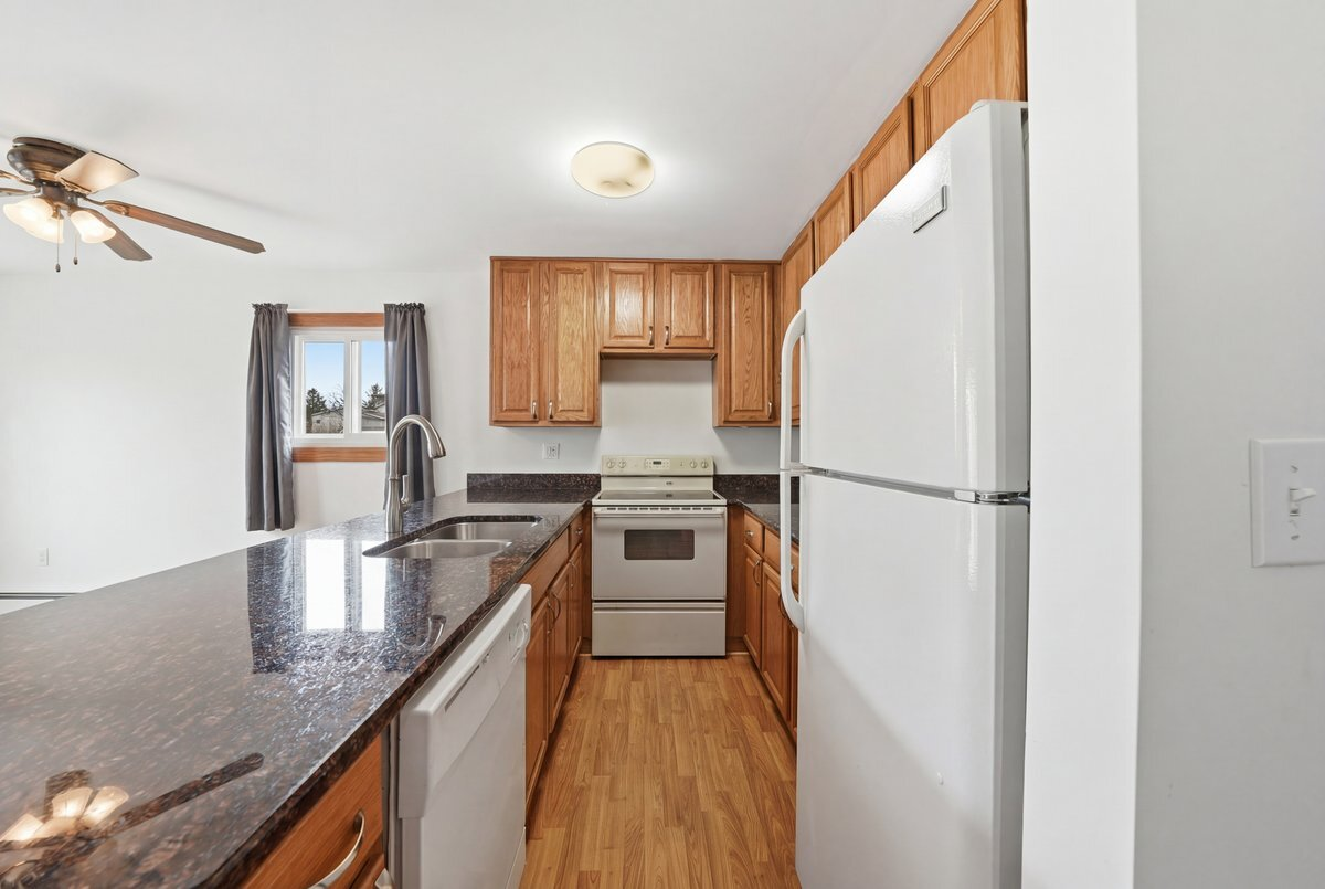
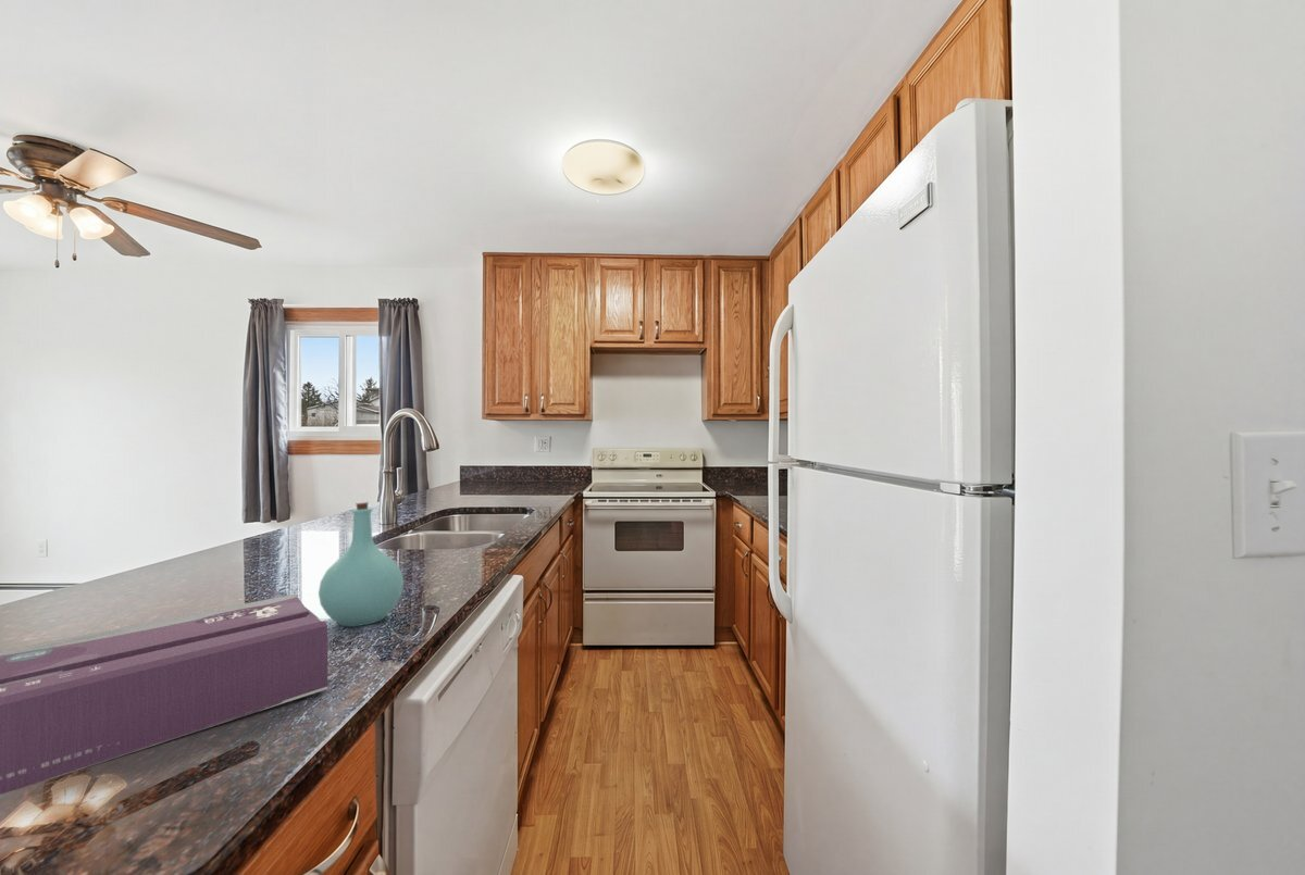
+ tissue box (173, 672)
+ bottle (362, 560)
